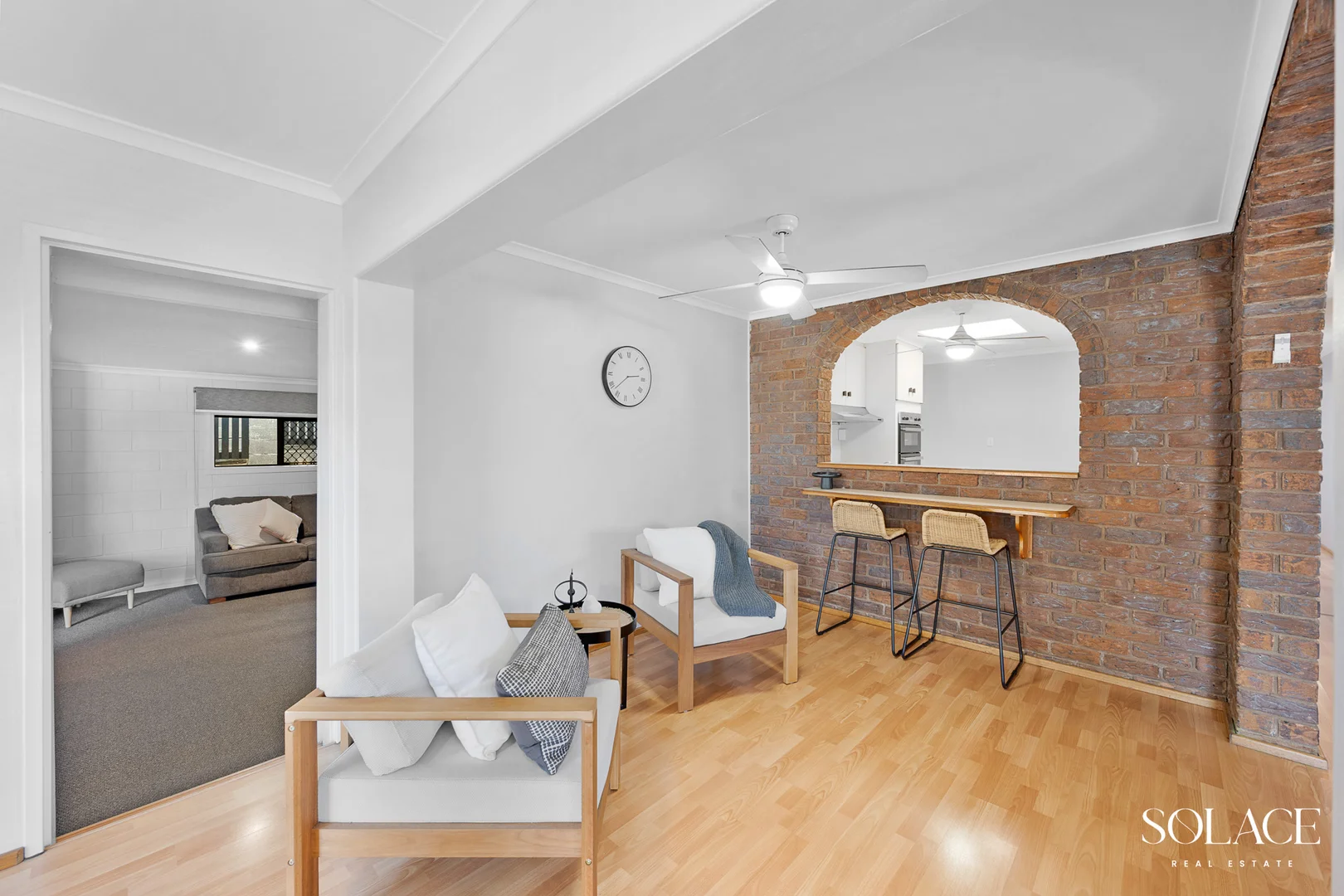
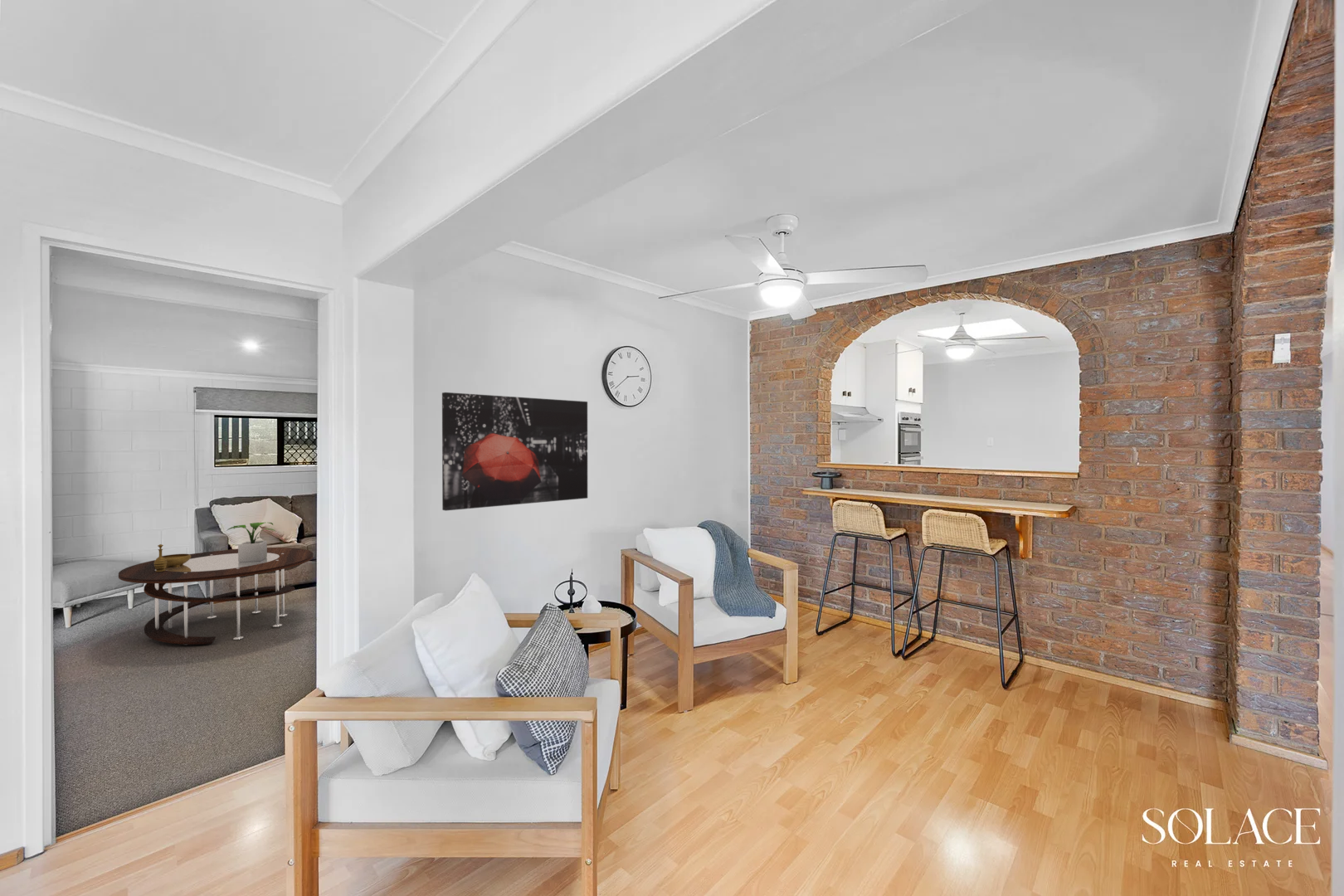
+ decorative bowl (169, 555)
+ potted plant (251, 540)
+ coffee table (224, 594)
+ wall art (522, 450)
